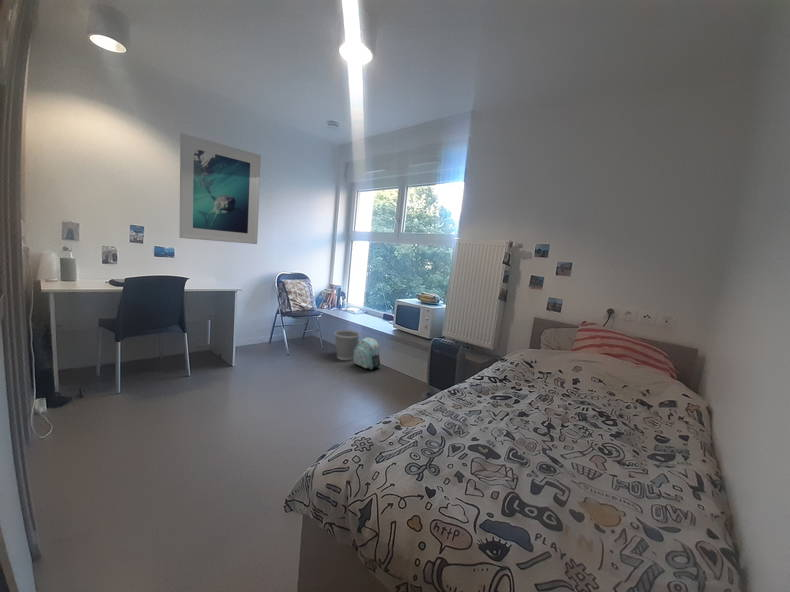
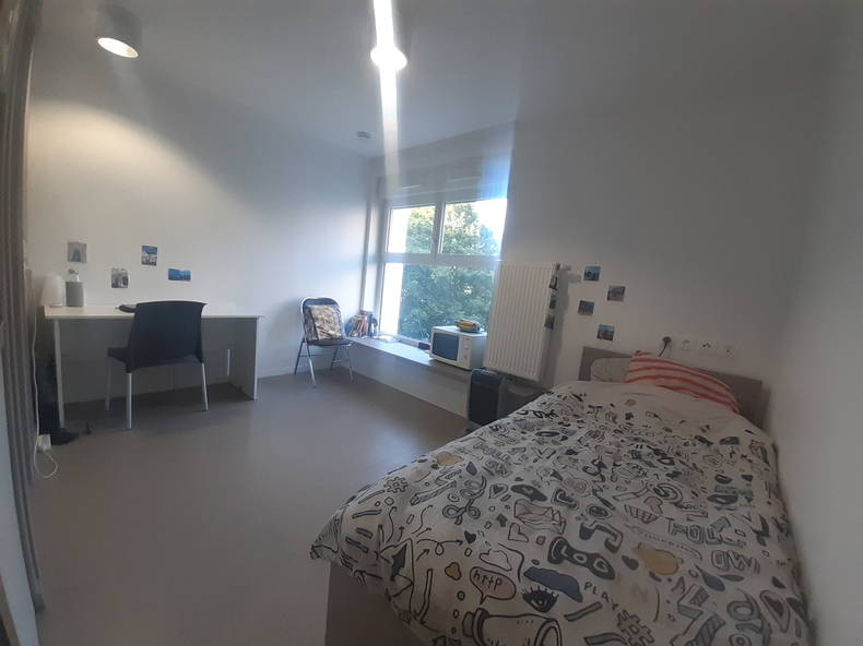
- wastebasket (346, 345)
- backpack (366, 352)
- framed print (222, 194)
